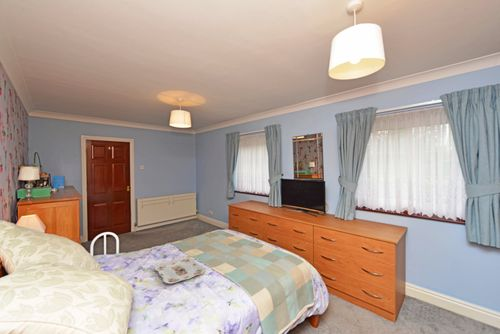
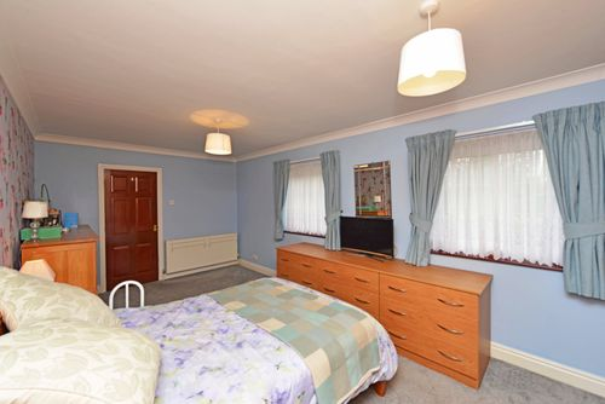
- serving tray (179, 269)
